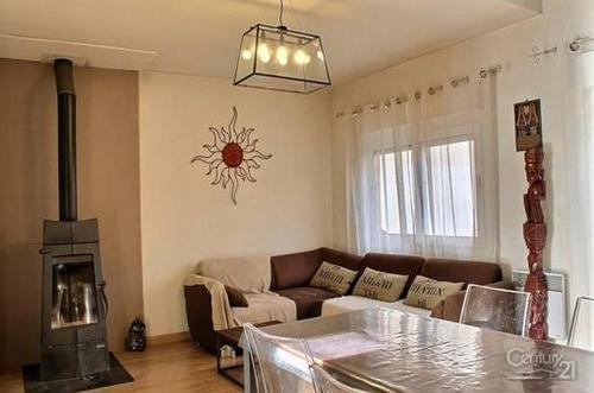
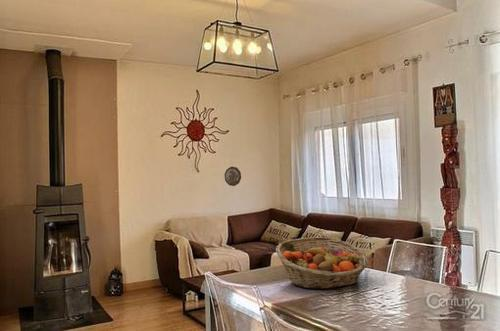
+ decorative plate (232, 176)
+ fruit basket (321, 261)
